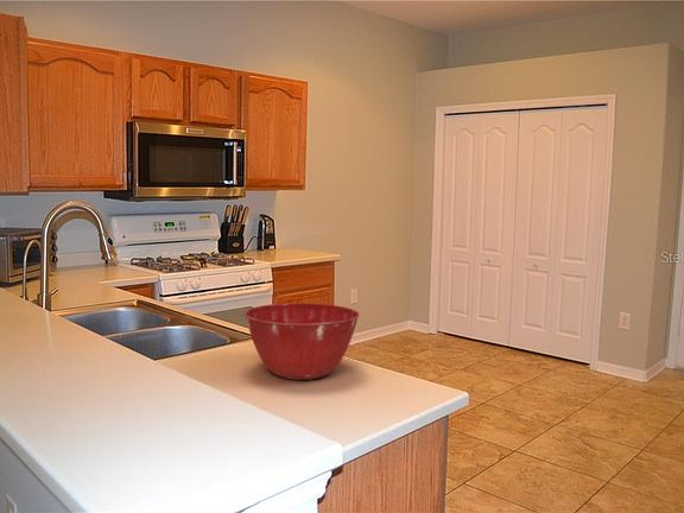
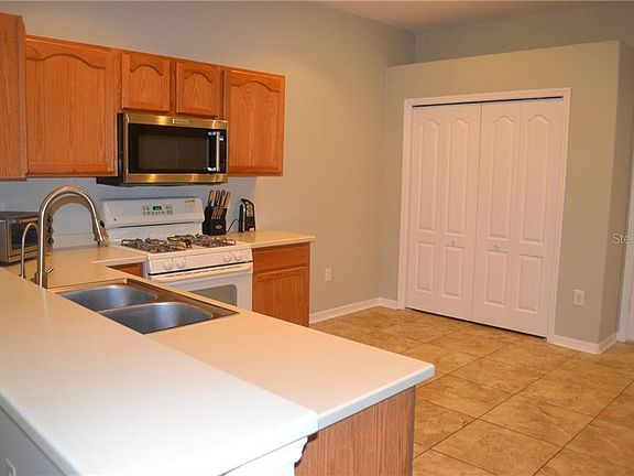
- mixing bowl (302, 341)
